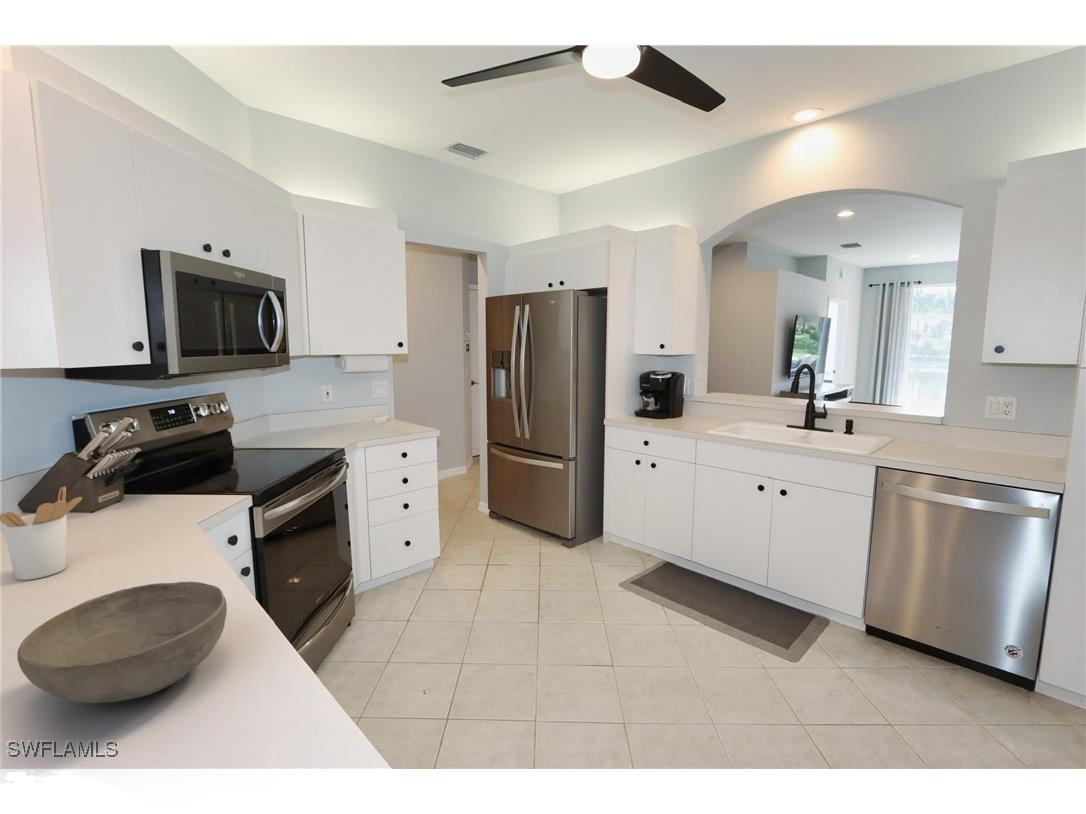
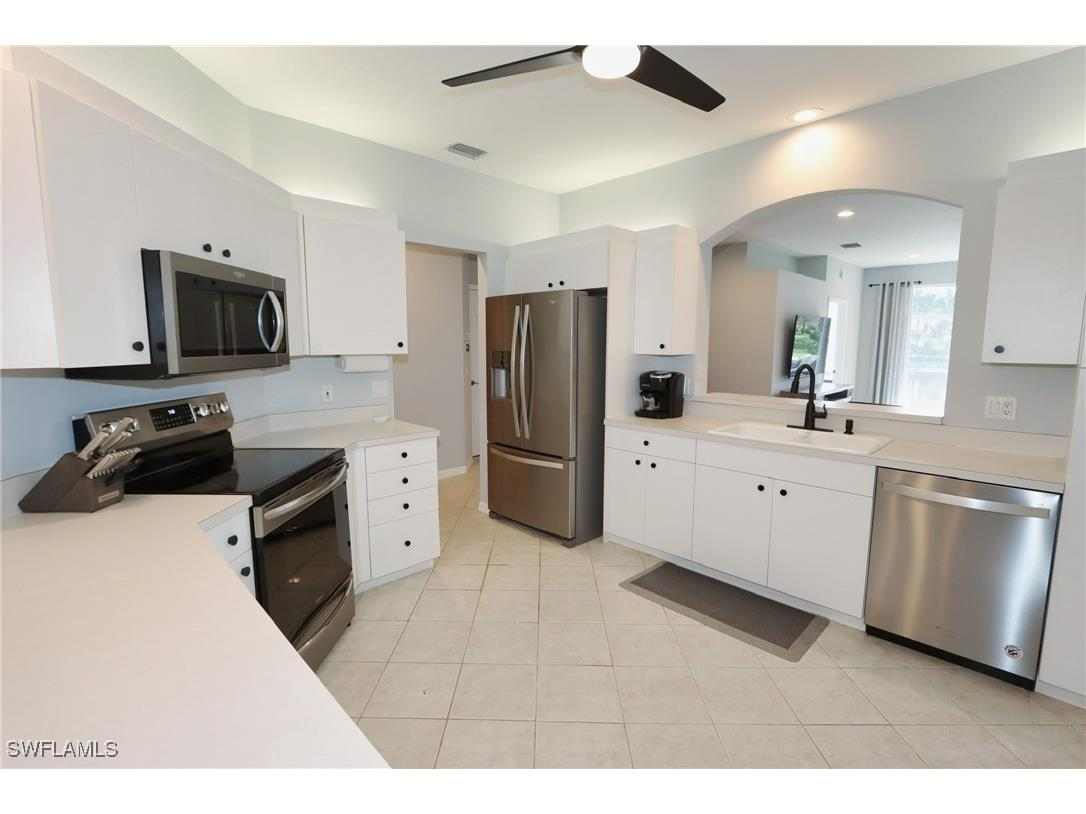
- utensil holder (46, 533)
- bowl (136, 647)
